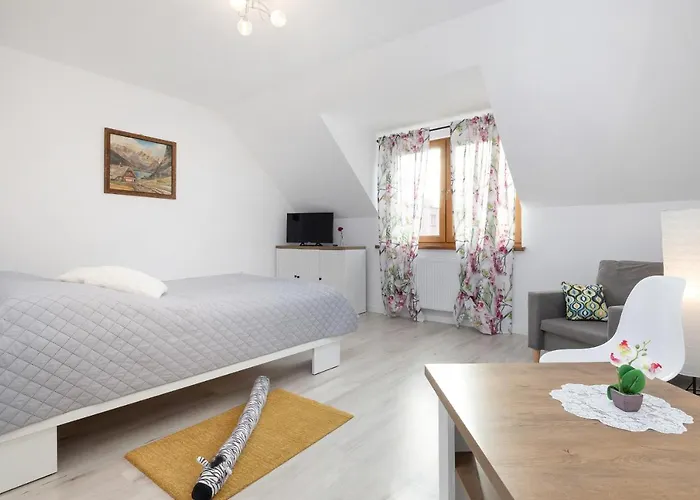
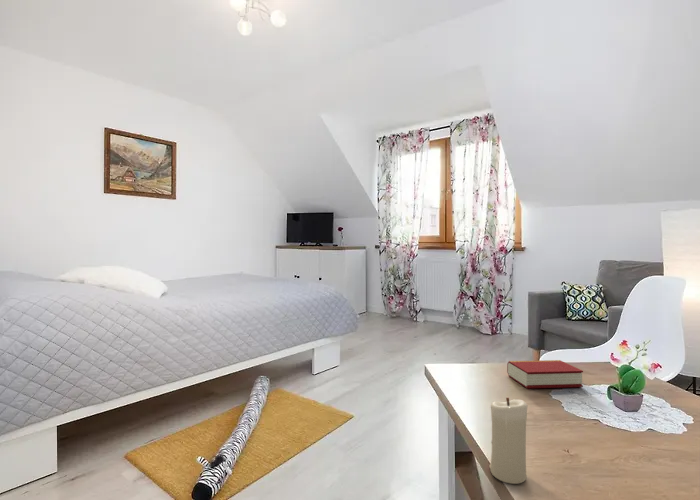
+ book (543, 373)
+ candle (506, 435)
